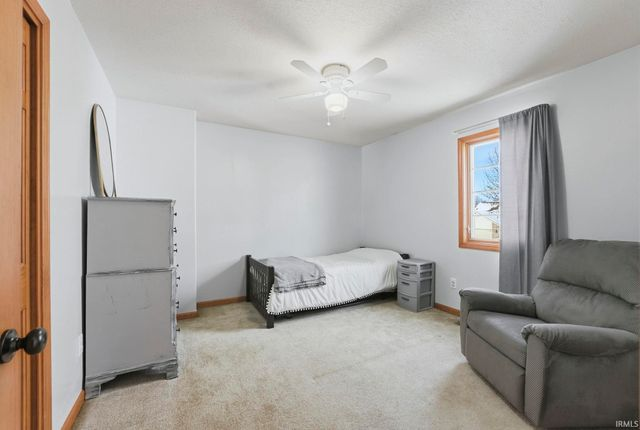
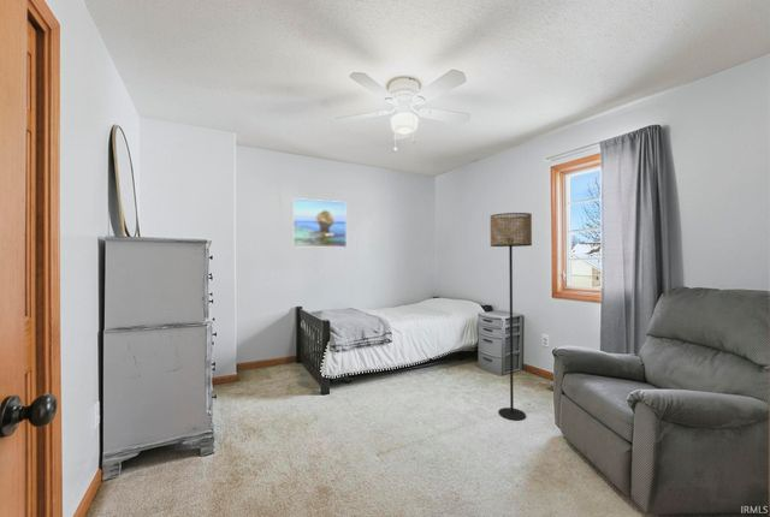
+ floor lamp (510, 314)
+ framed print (320, 224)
